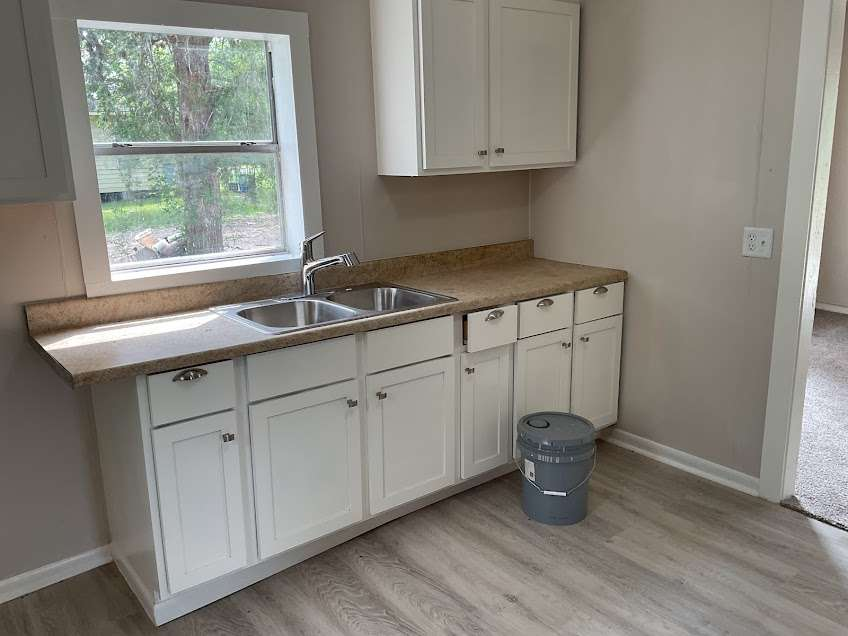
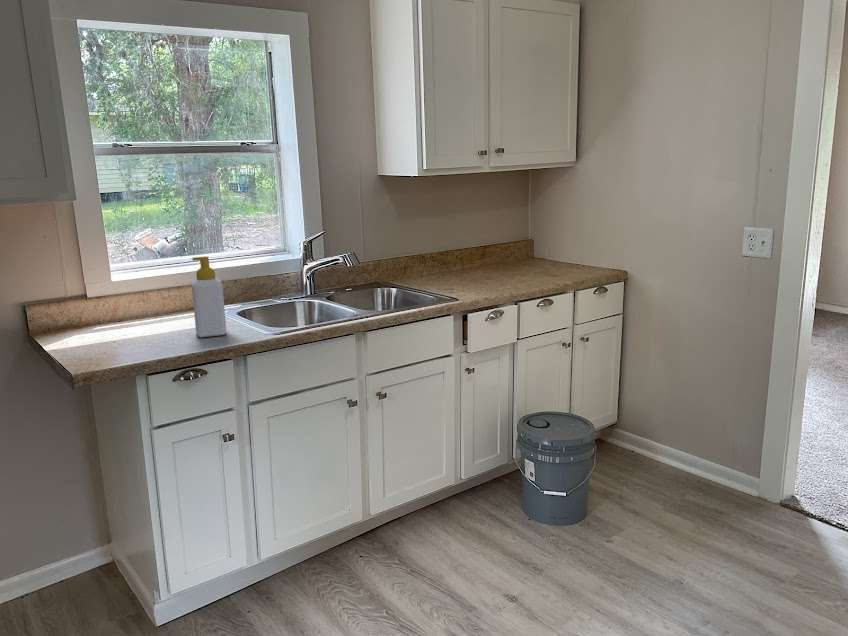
+ soap bottle (207, 295)
